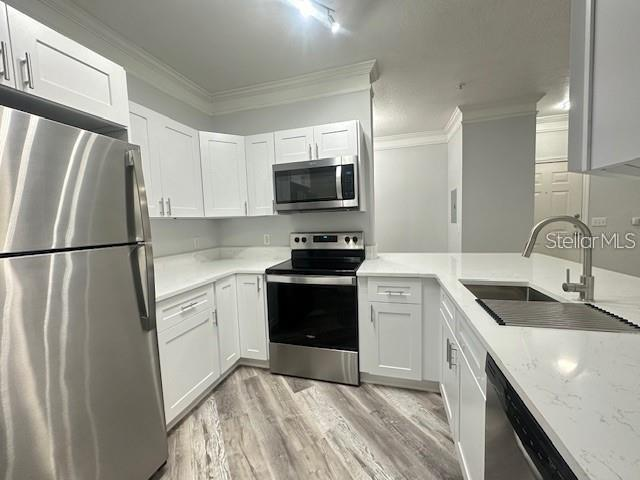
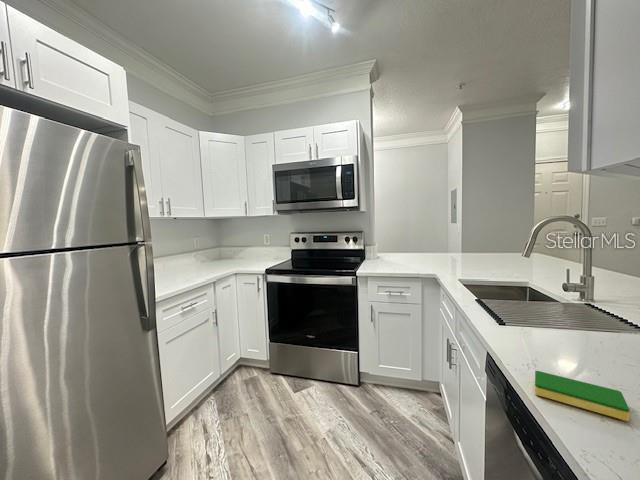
+ dish sponge (576, 392)
